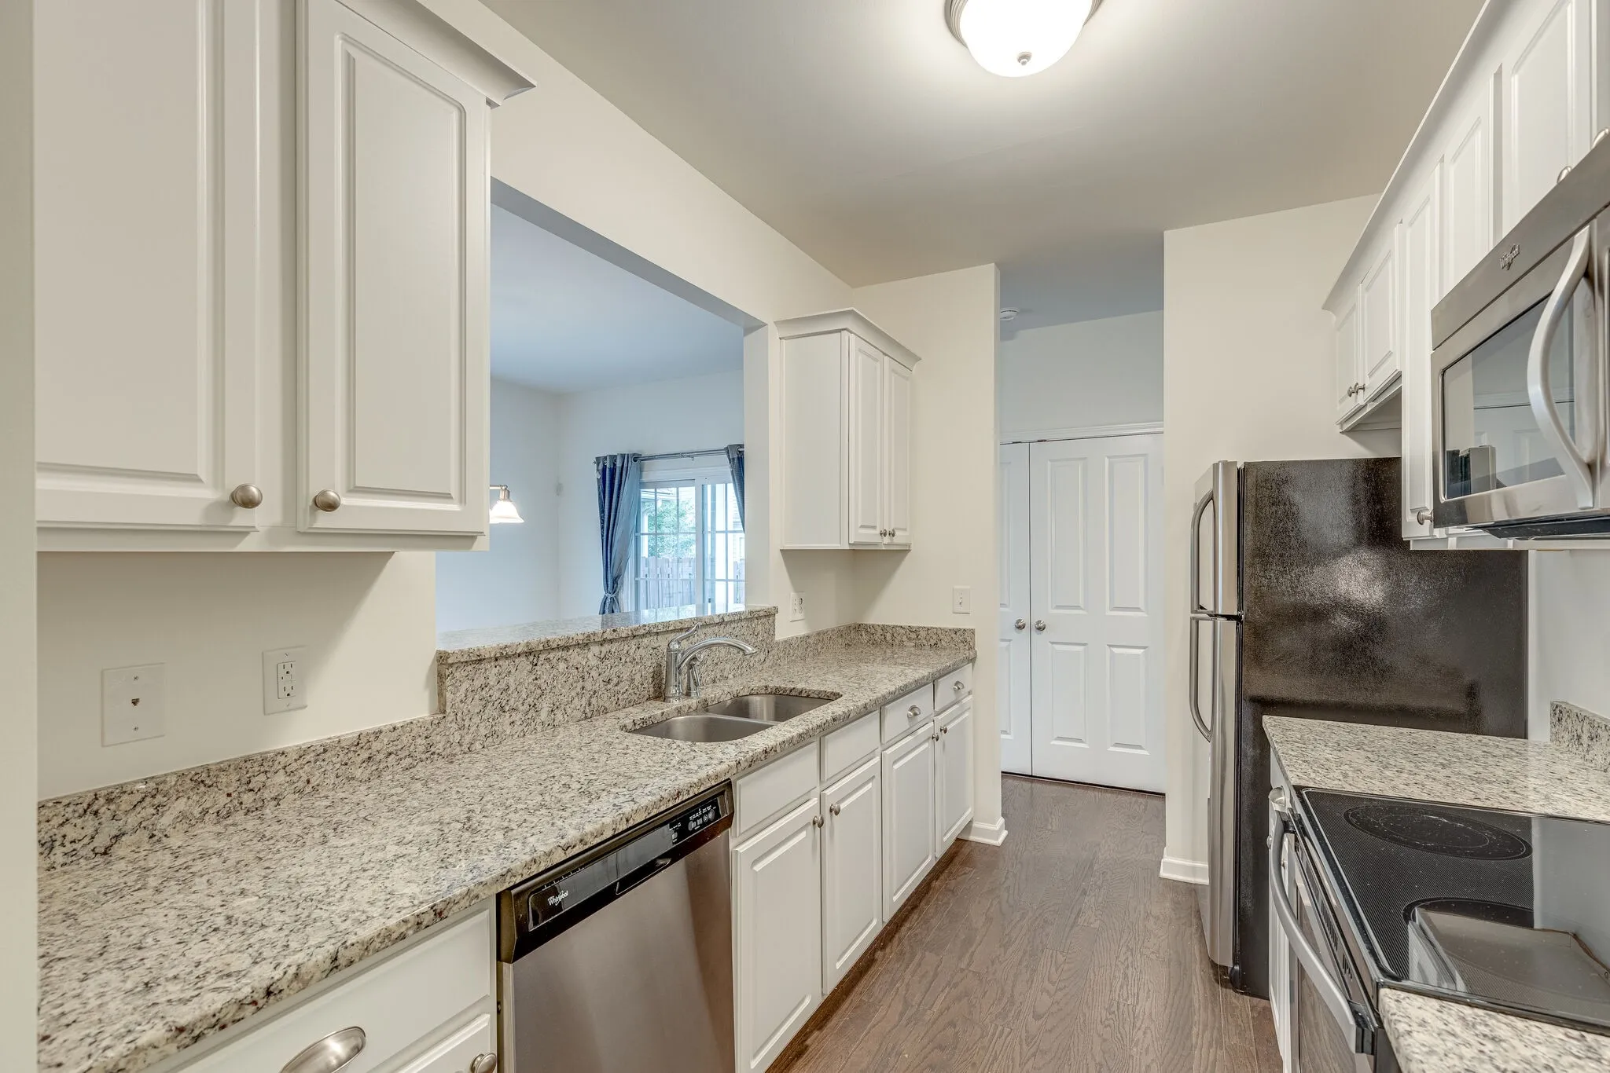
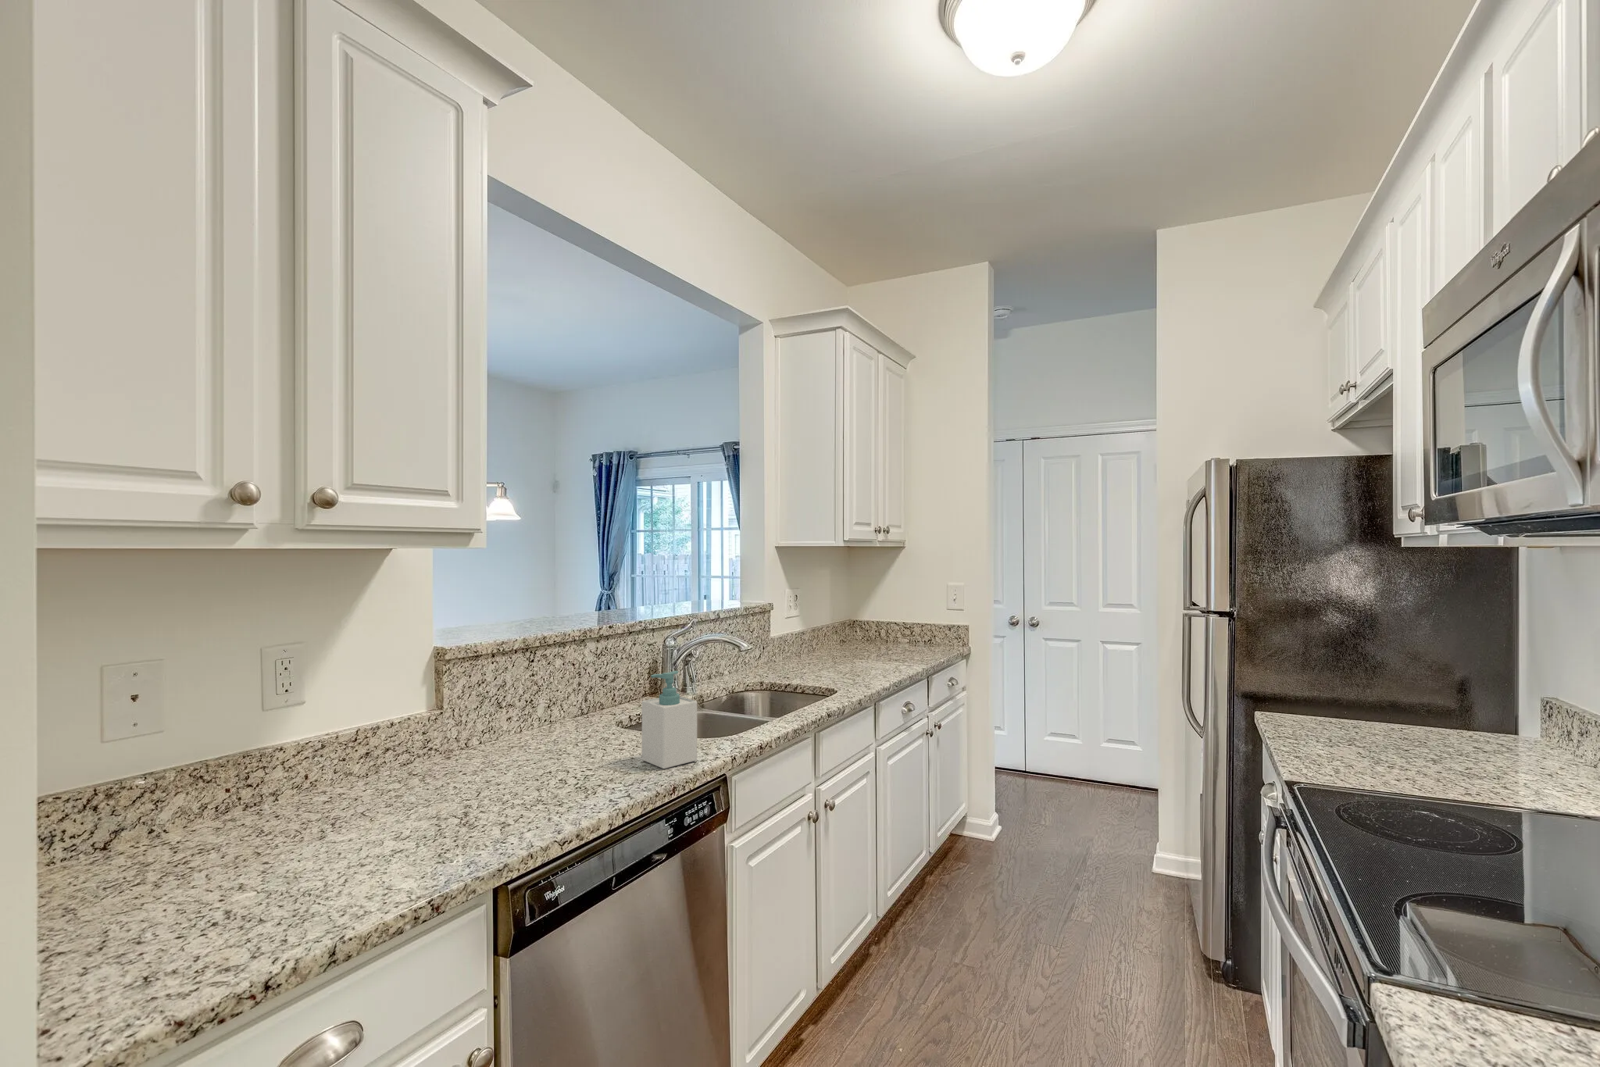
+ soap bottle (669, 716)
